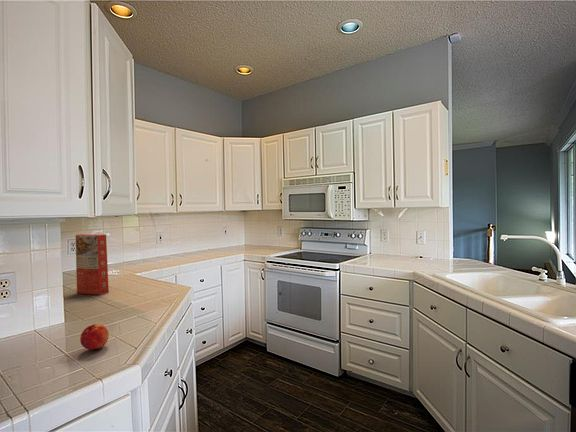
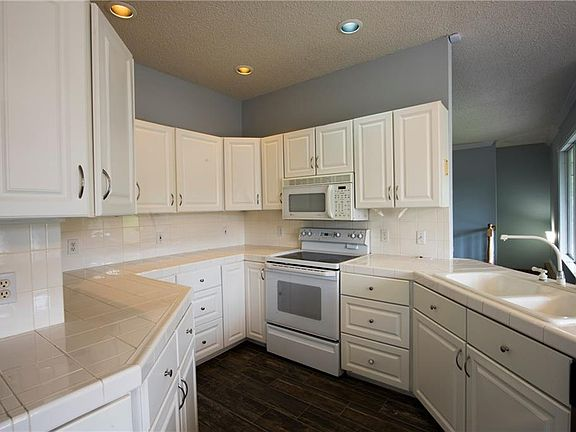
- peach (95, 336)
- macaroni box (91, 263)
